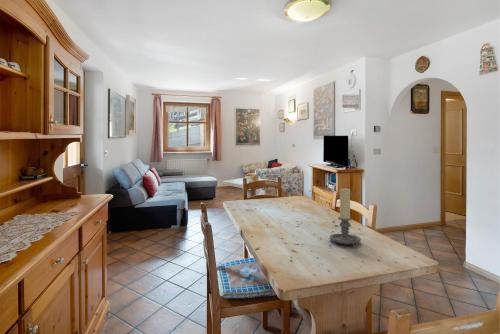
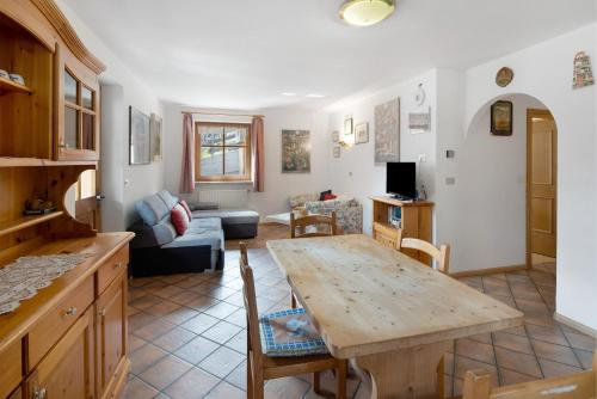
- candle holder (346, 215)
